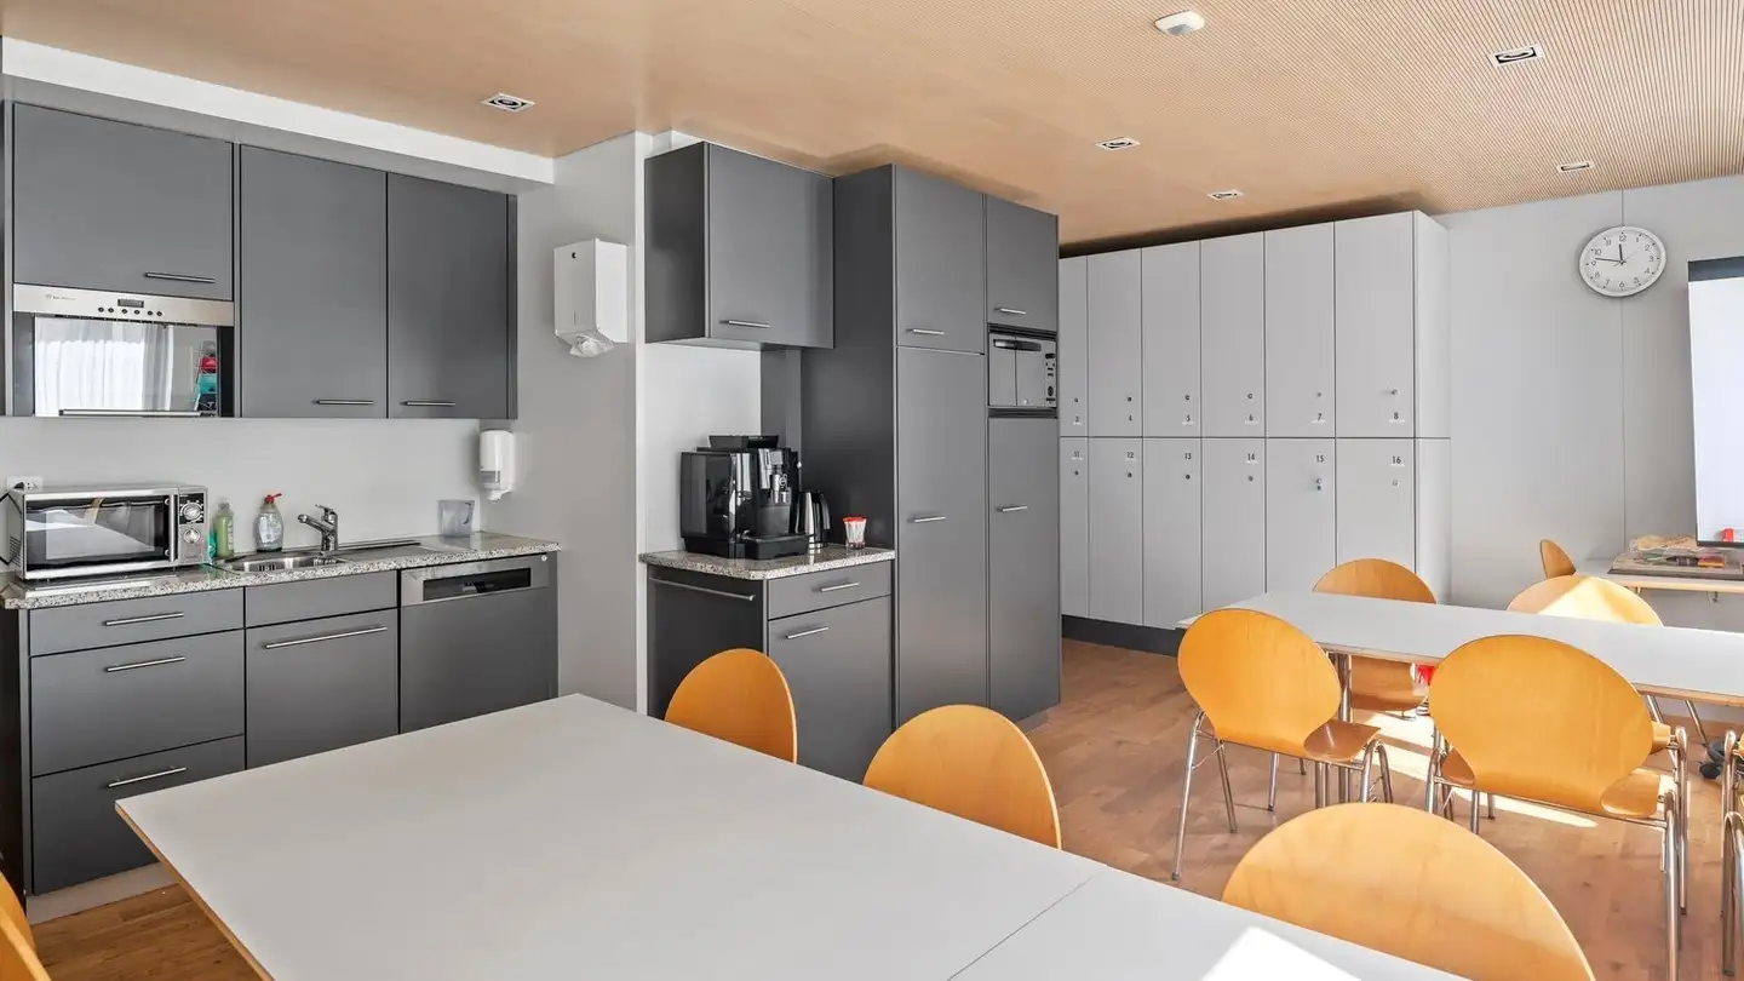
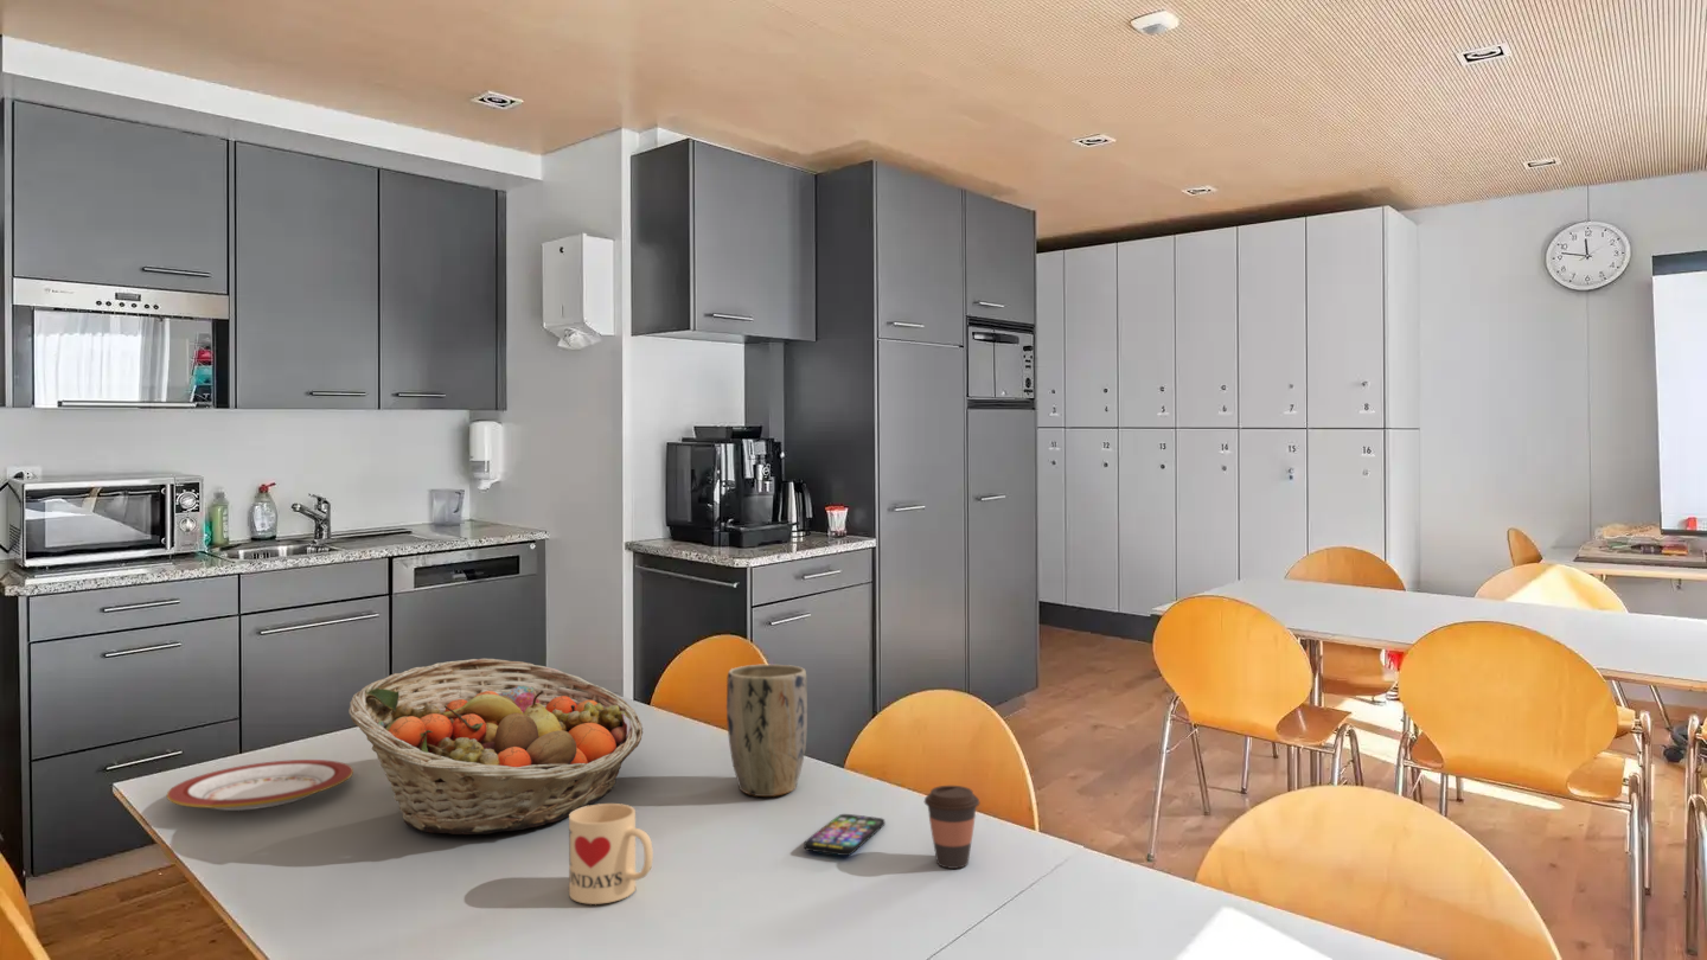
+ plate (263, 787)
+ coffee cup (952, 826)
+ fruit basket (505, 736)
+ smartphone (845, 833)
+ mug (613, 853)
+ plant pot (767, 729)
